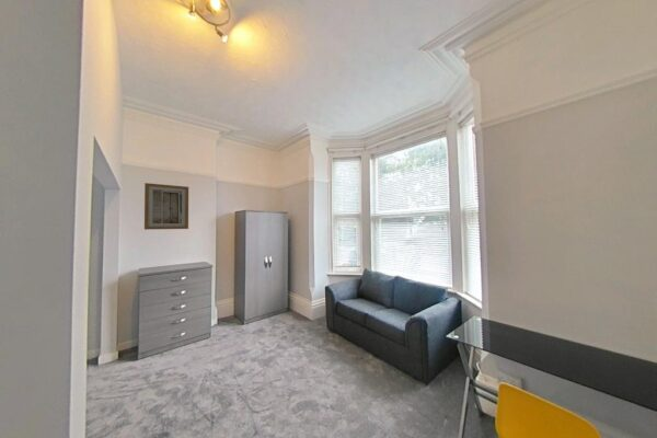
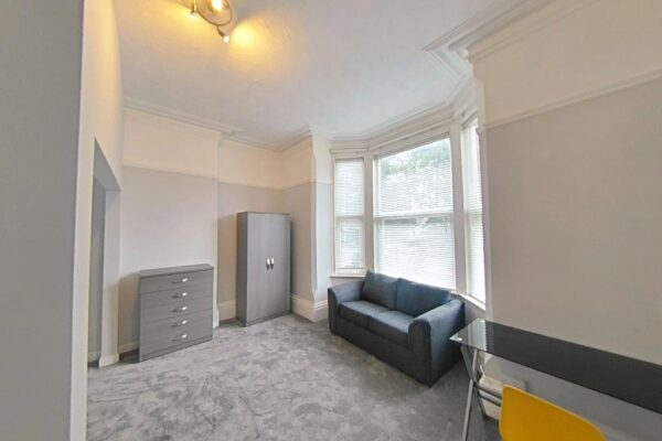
- wall art (168, 207)
